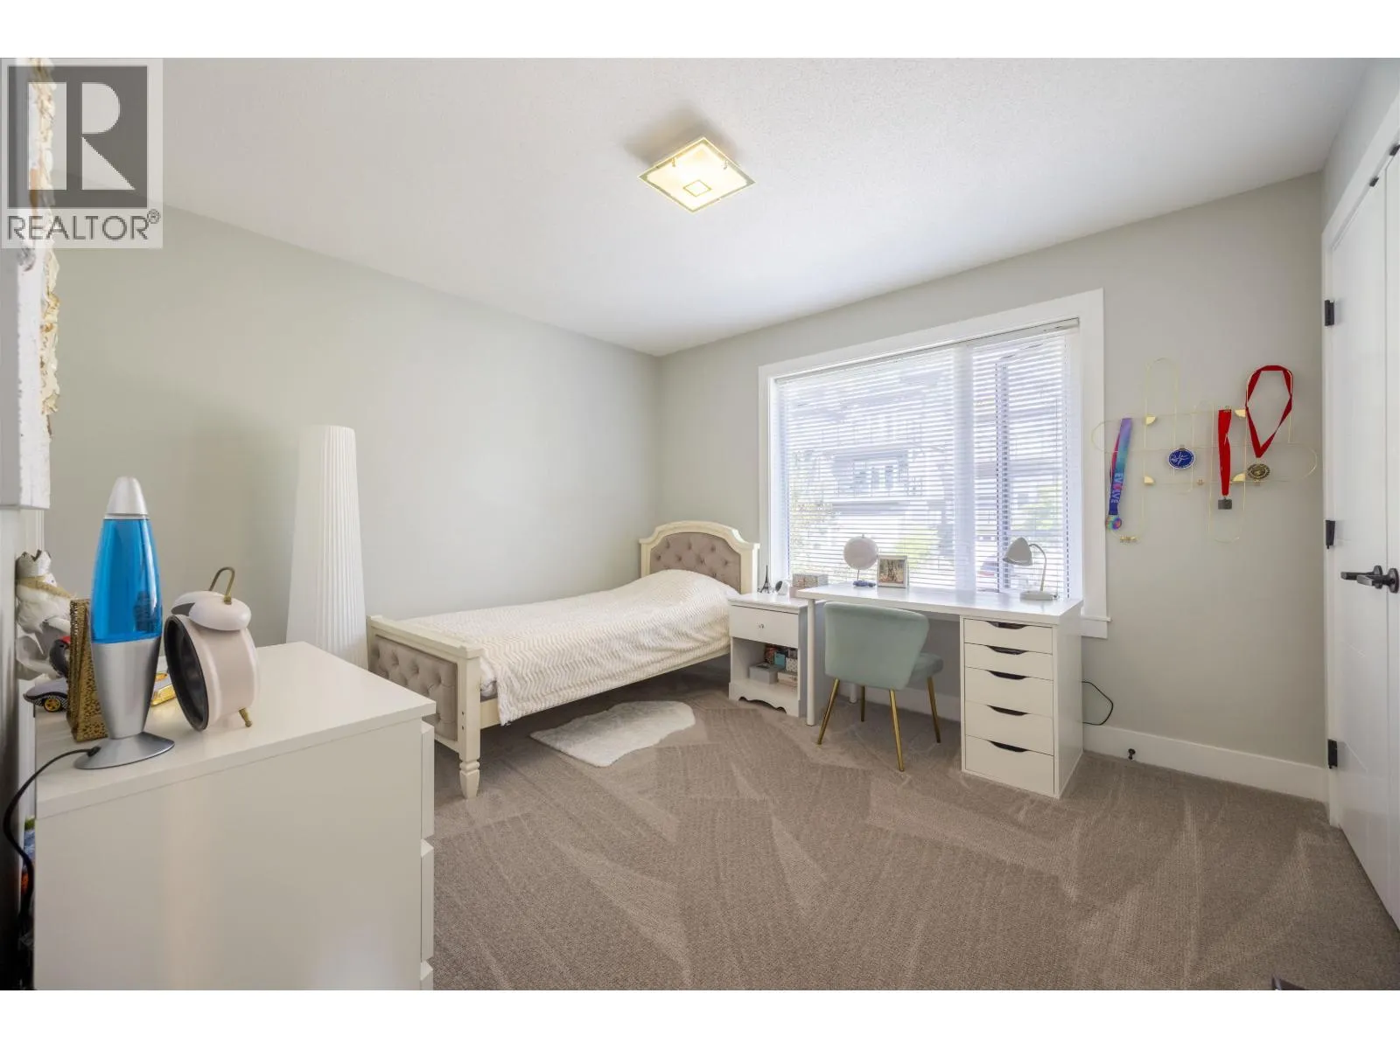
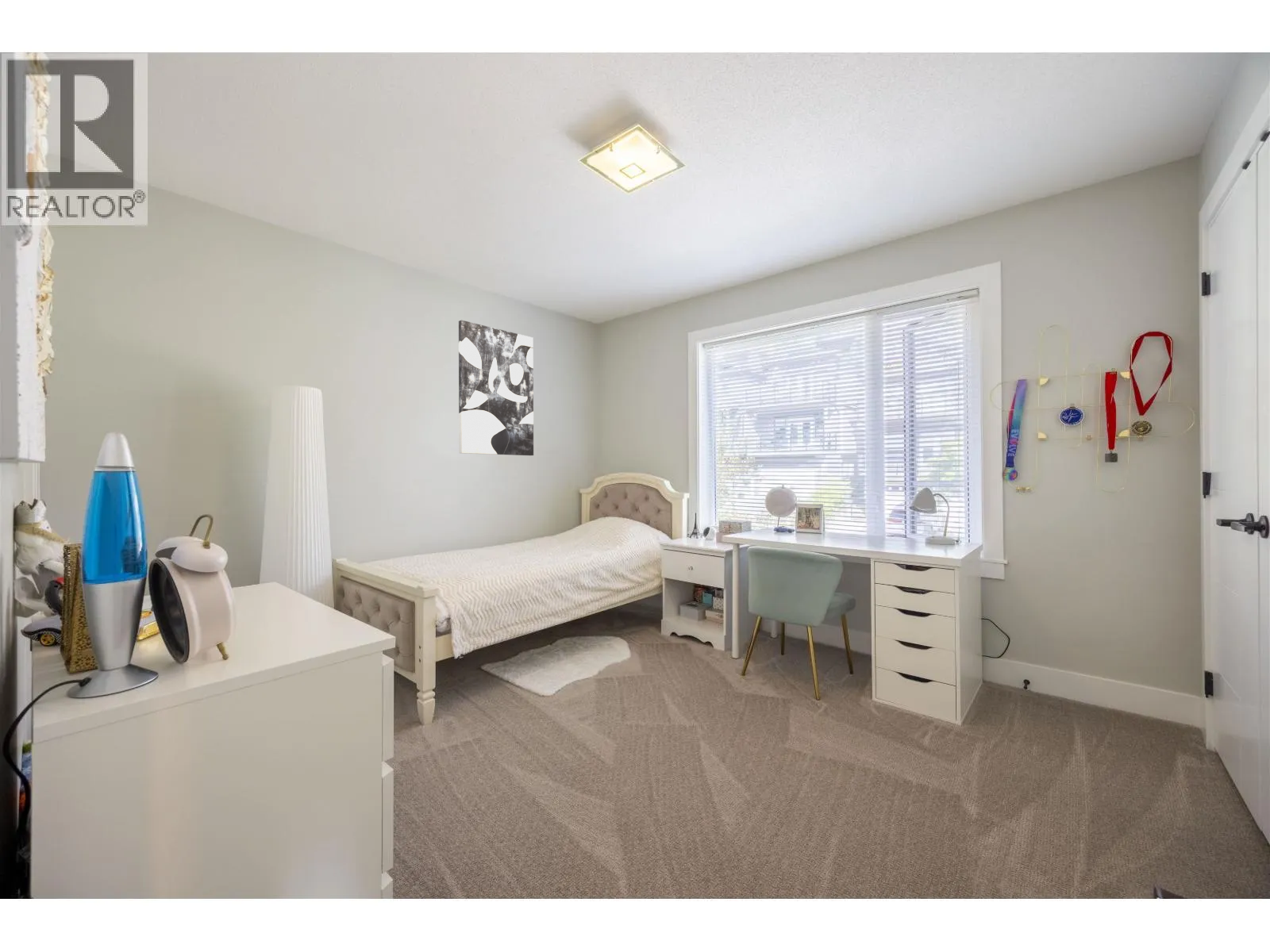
+ wall art (498, 392)
